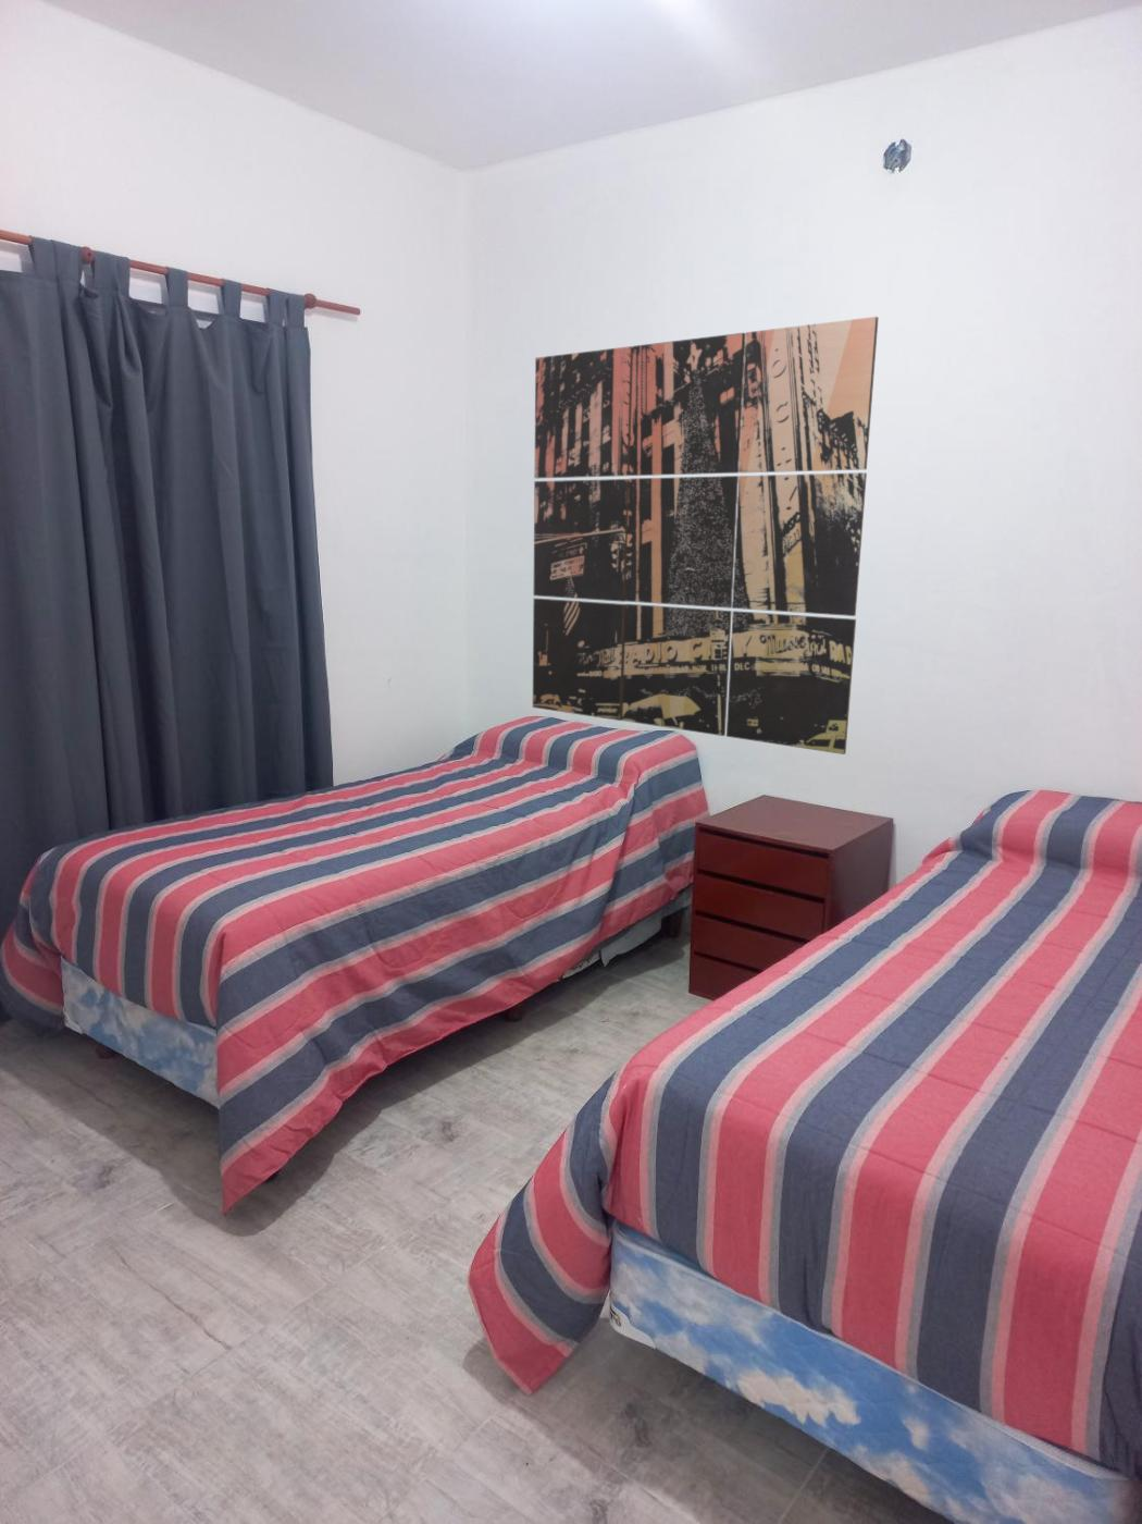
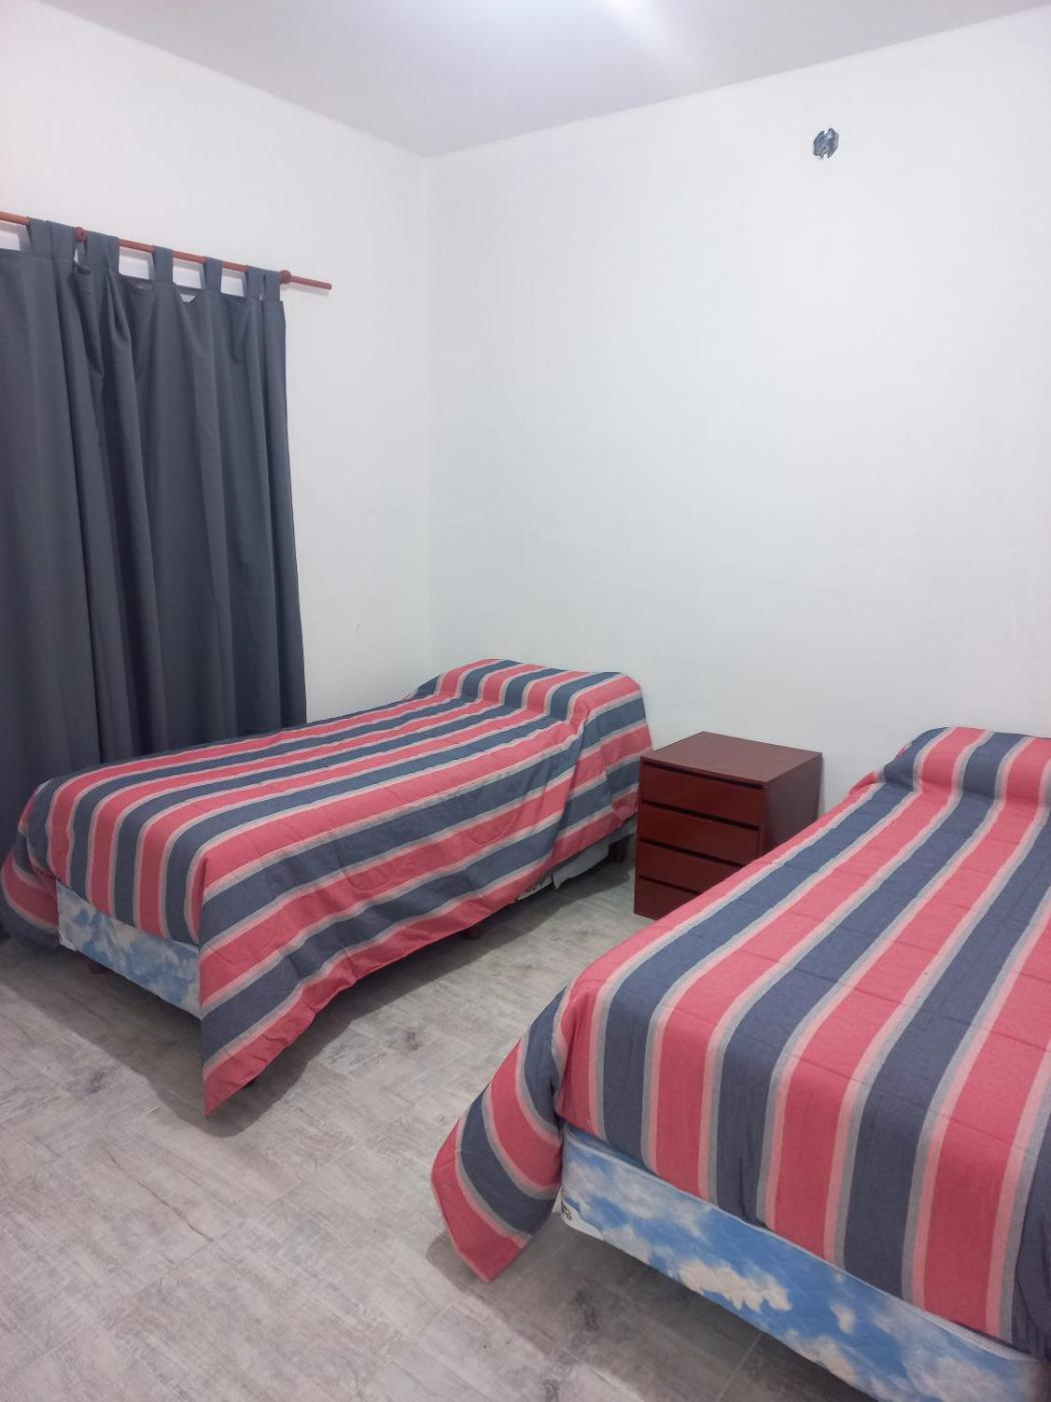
- wall art (679, 541)
